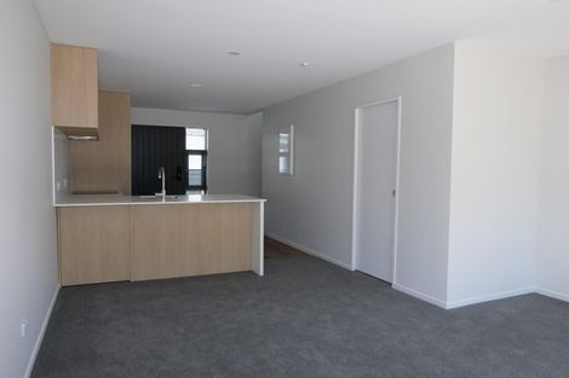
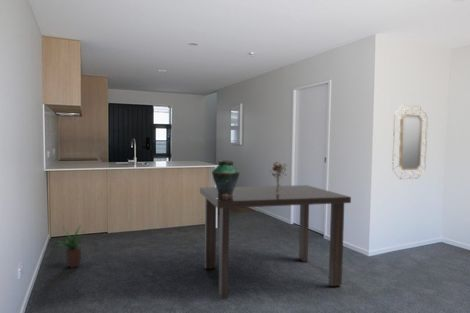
+ home mirror (411, 142)
+ potted plant (70, 246)
+ vase (225, 177)
+ bouquet (278, 177)
+ dining table (262, 206)
